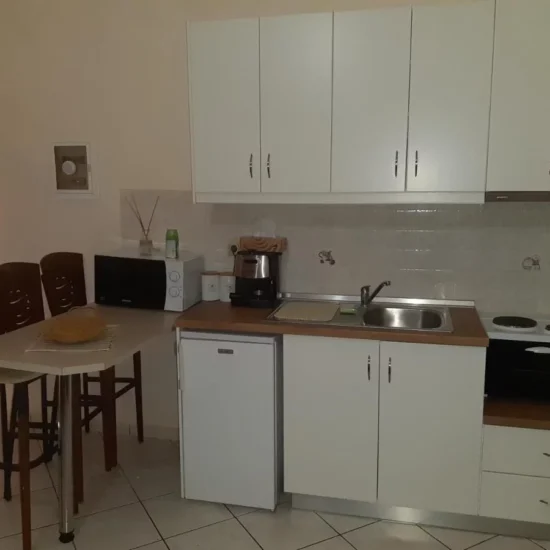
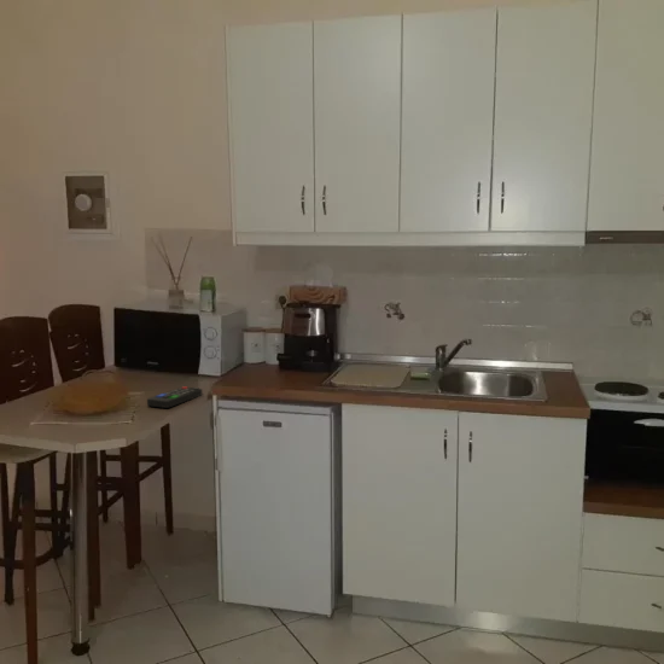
+ remote control (175, 396)
